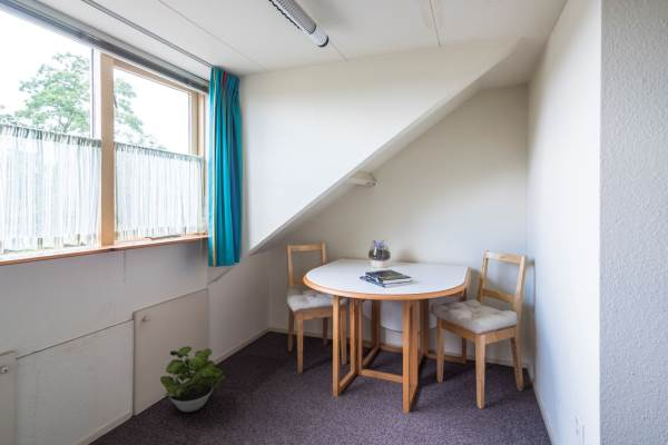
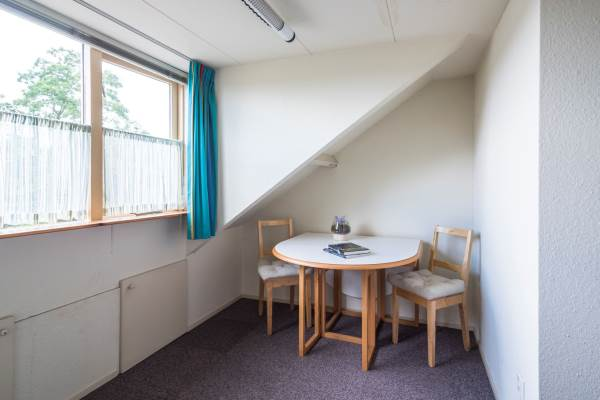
- potted plant (191, 377)
